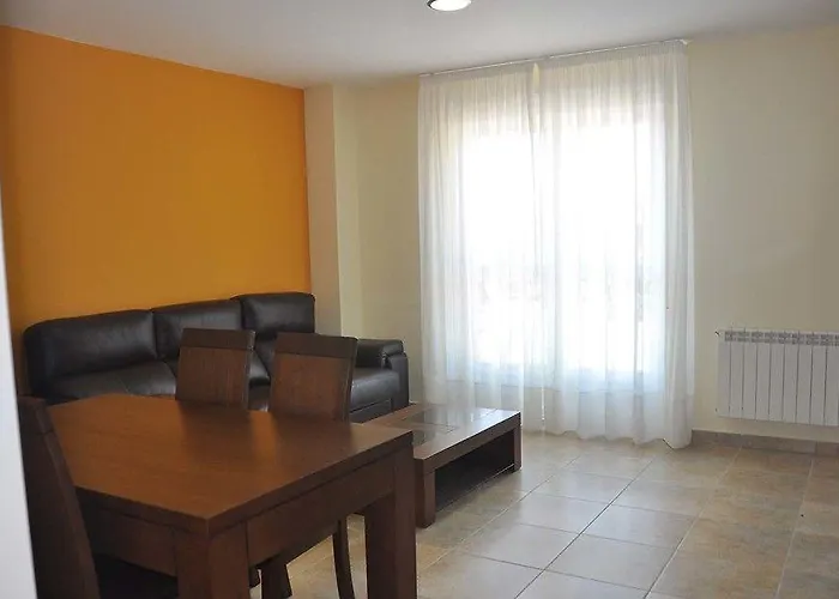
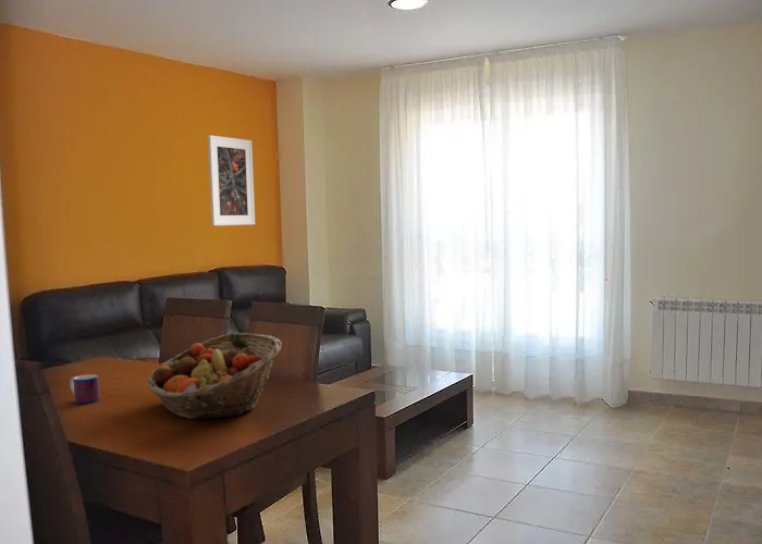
+ mug (82, 387)
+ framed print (232, 182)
+ fruit basket (216, 373)
